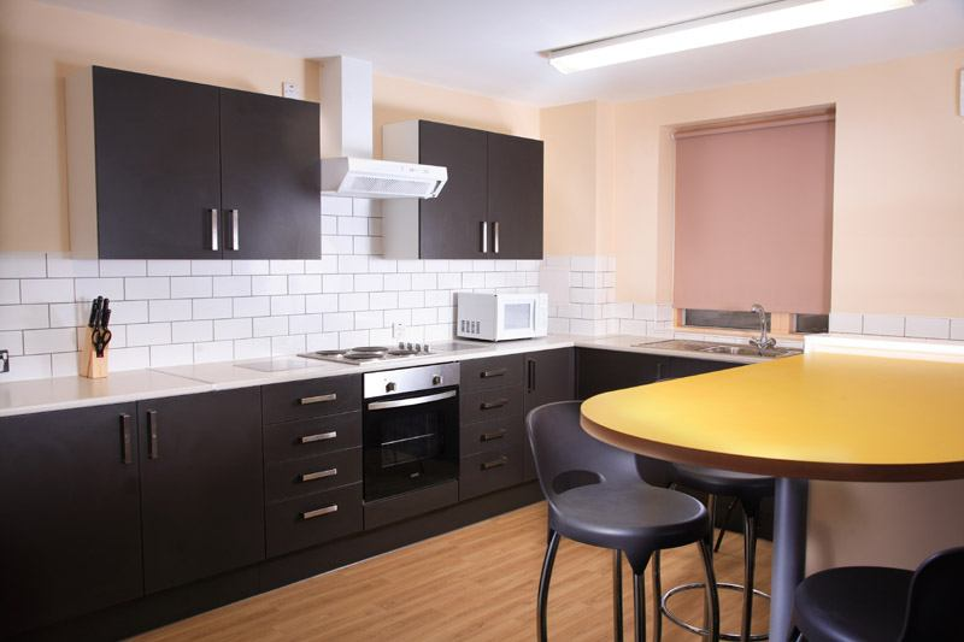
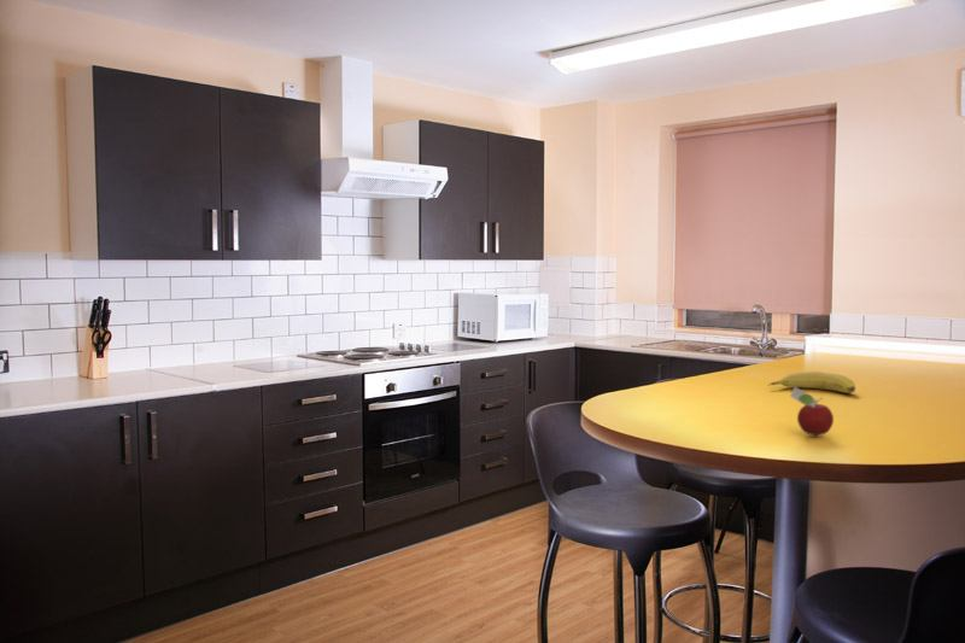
+ fruit (809, 411)
+ fruit (812, 382)
